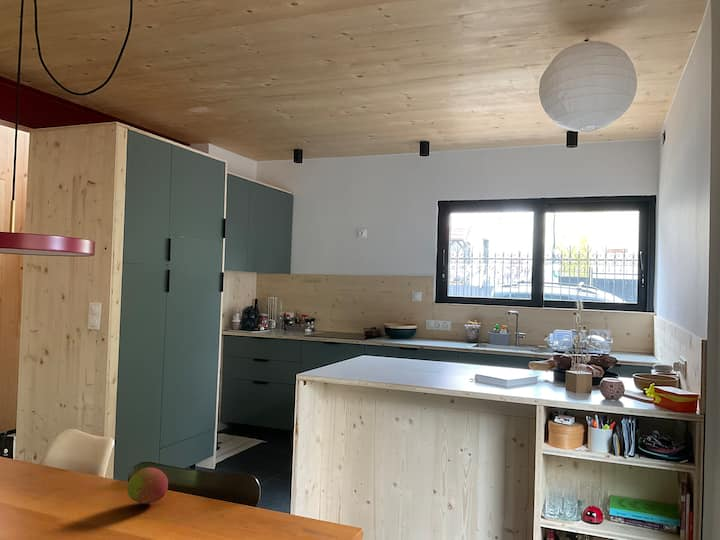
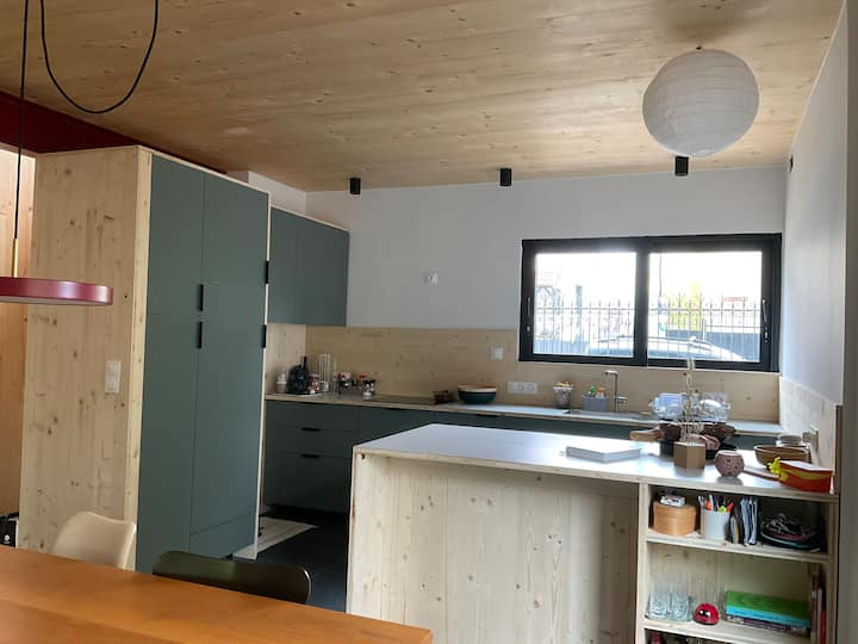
- fruit (148, 486)
